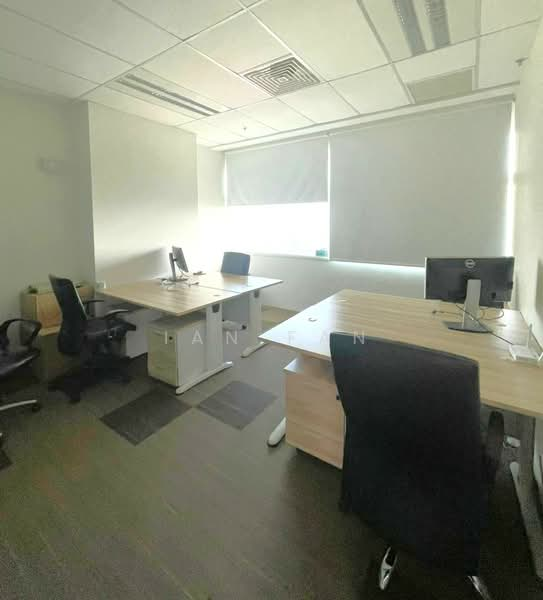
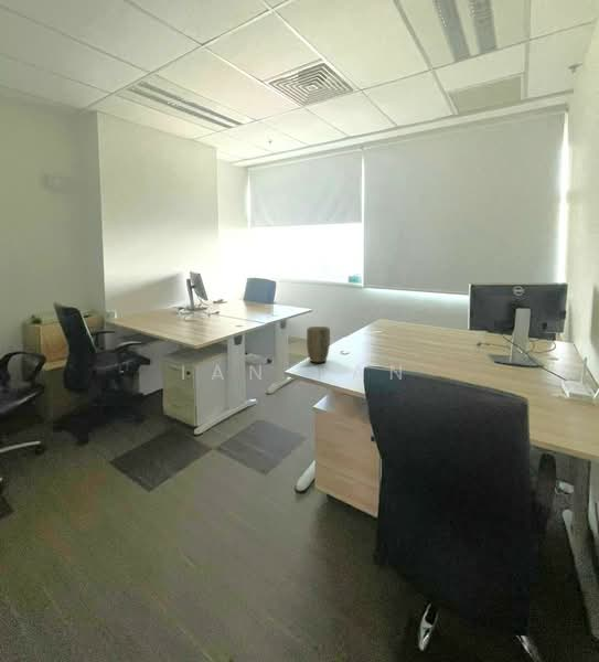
+ plant pot (318, 344)
